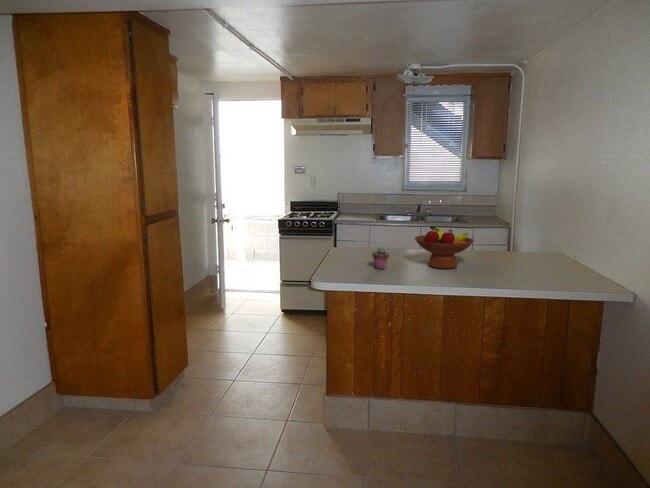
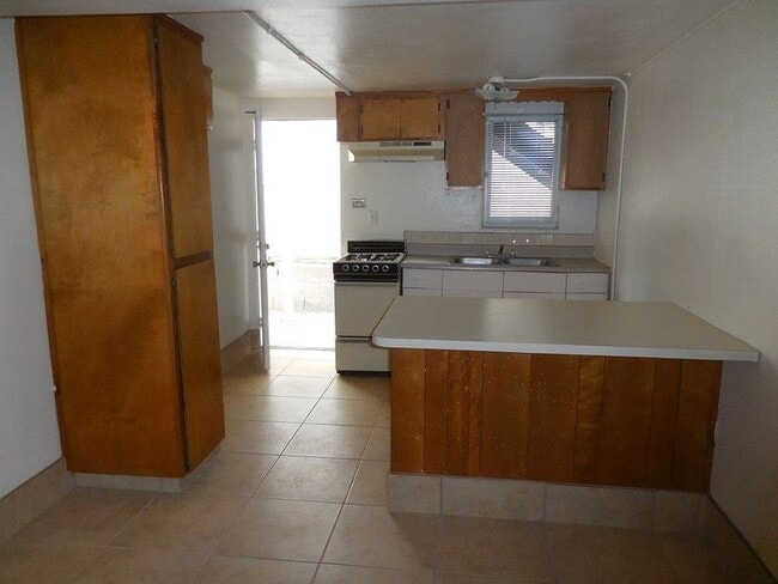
- potted succulent (380, 257)
- fruit bowl (443, 247)
